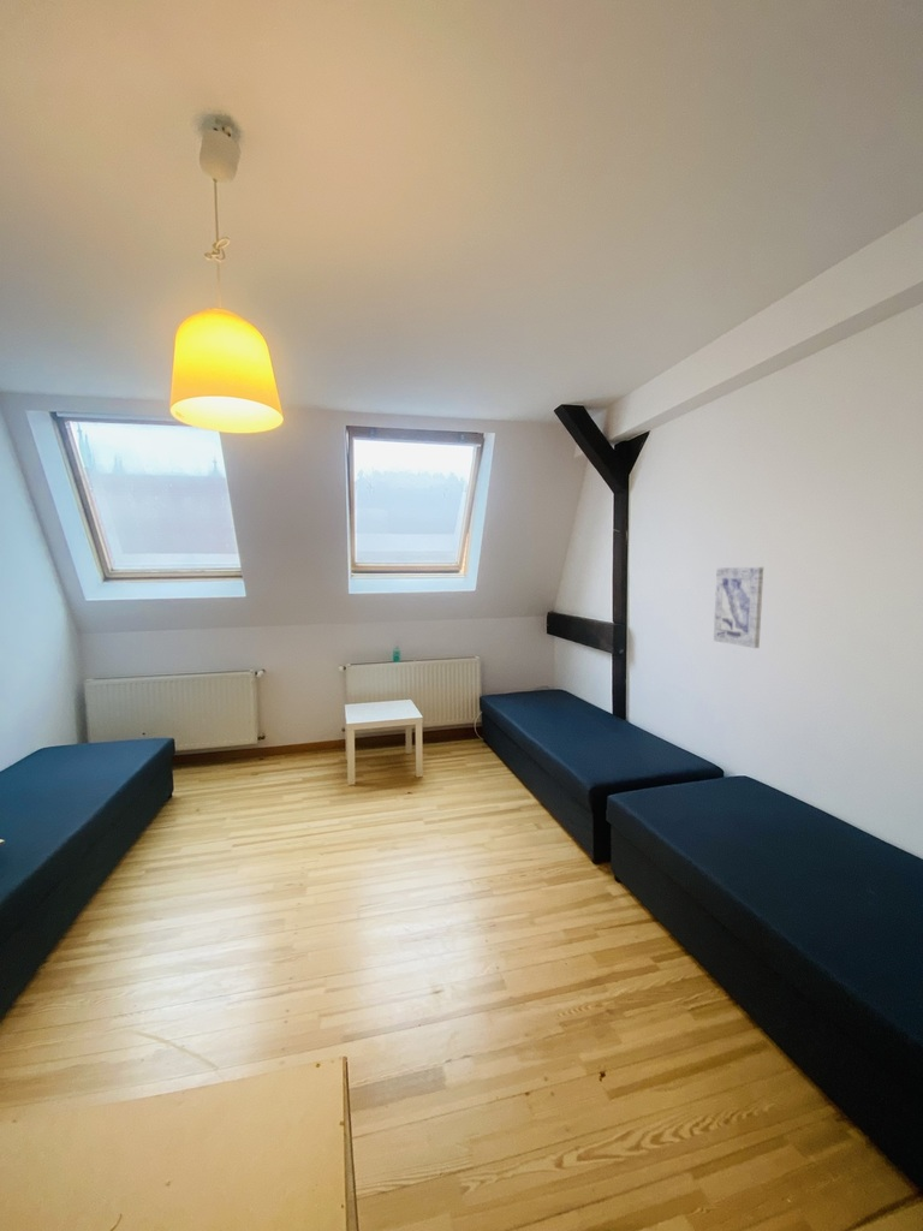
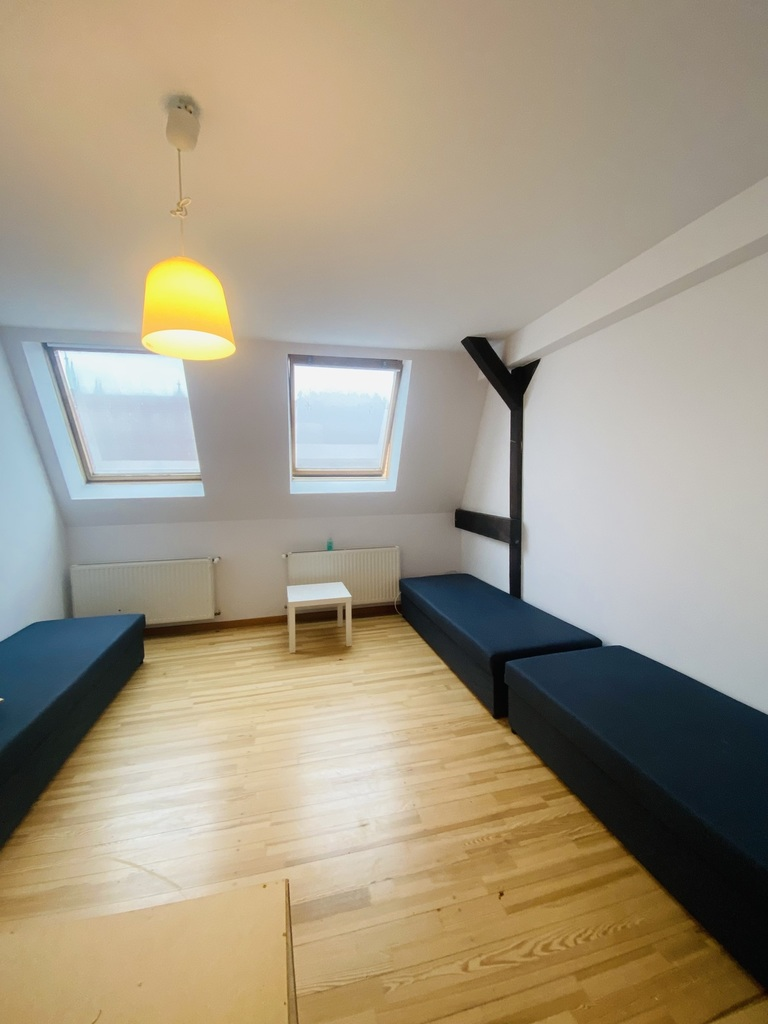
- wall art (737, 606)
